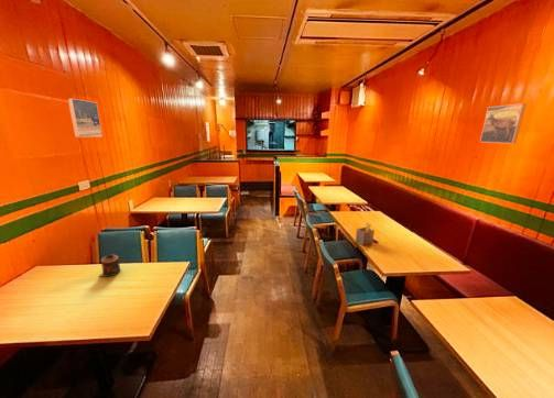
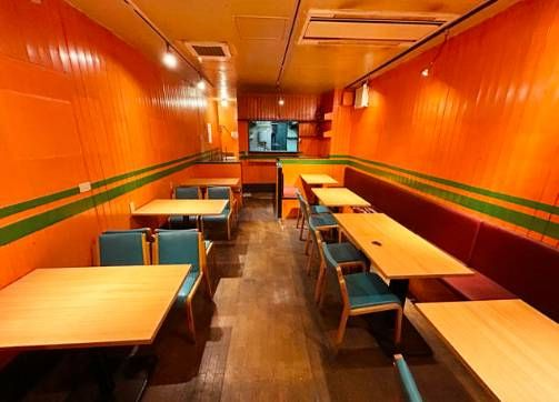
- candle (108, 265)
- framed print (86, 119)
- napkin holder (365, 233)
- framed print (500, 124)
